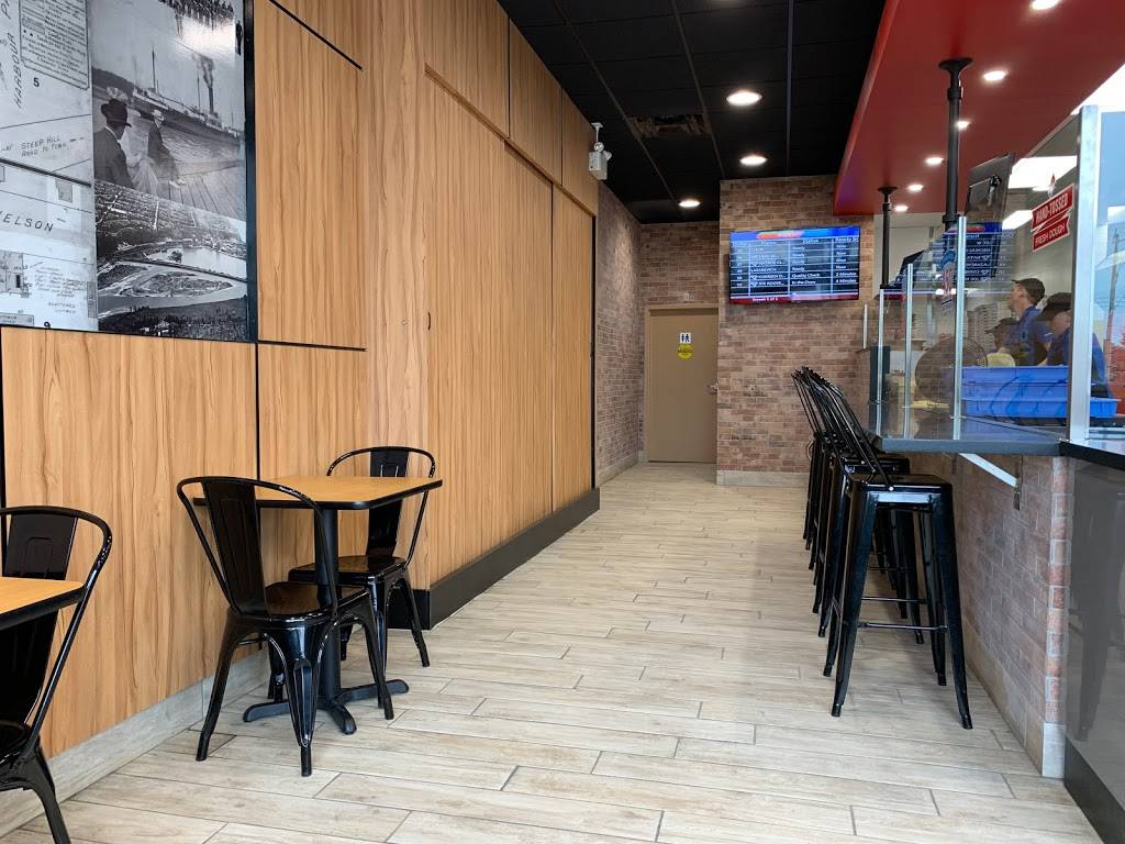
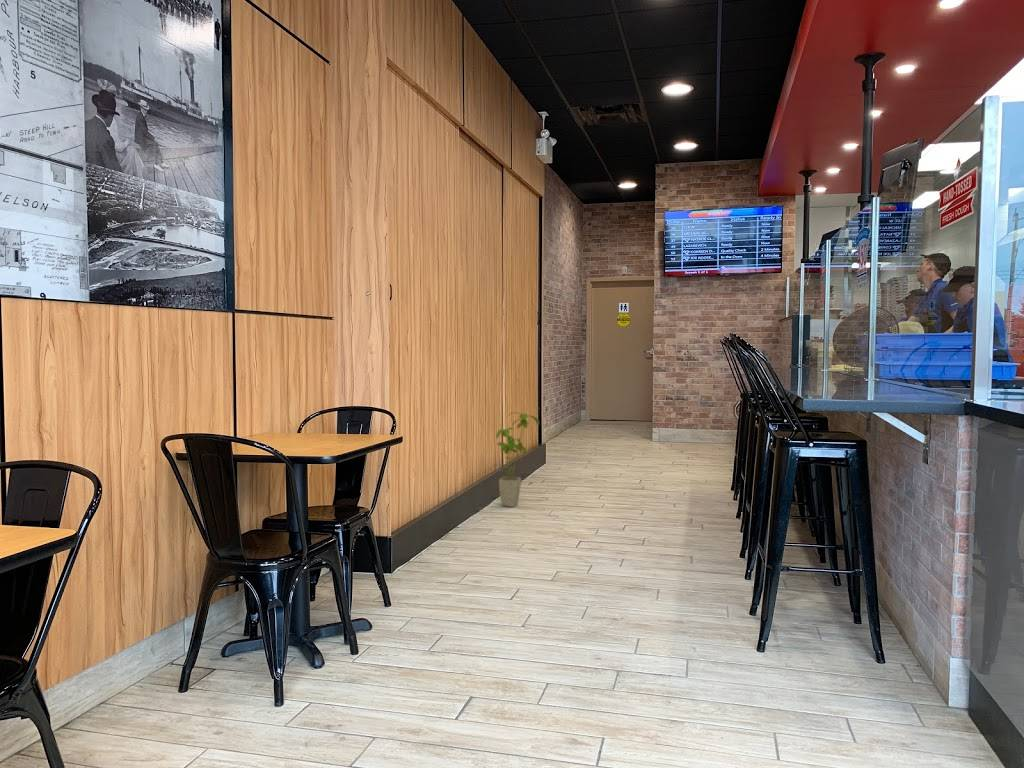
+ house plant (515, 458)
